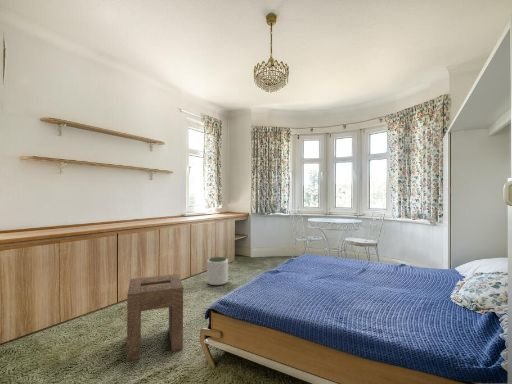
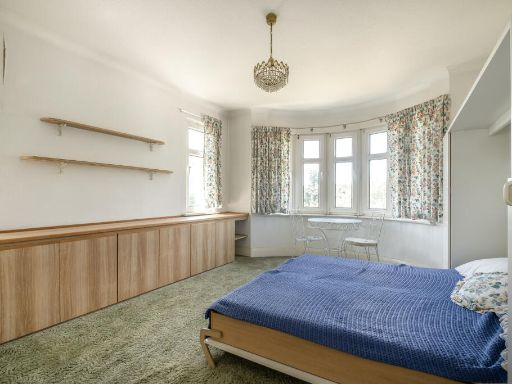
- plant pot (217, 270)
- stool (155, 308)
